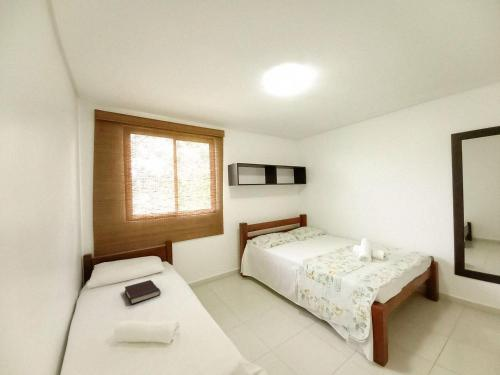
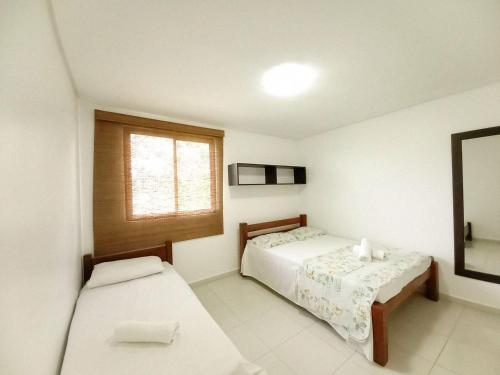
- book (142, 290)
